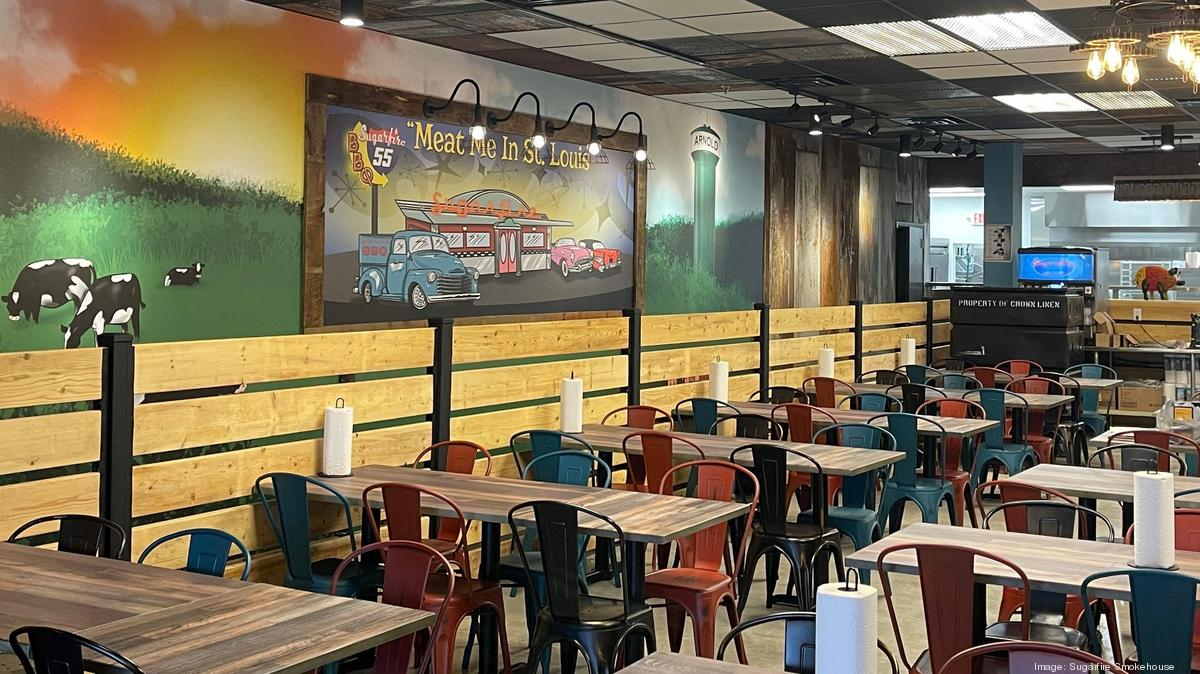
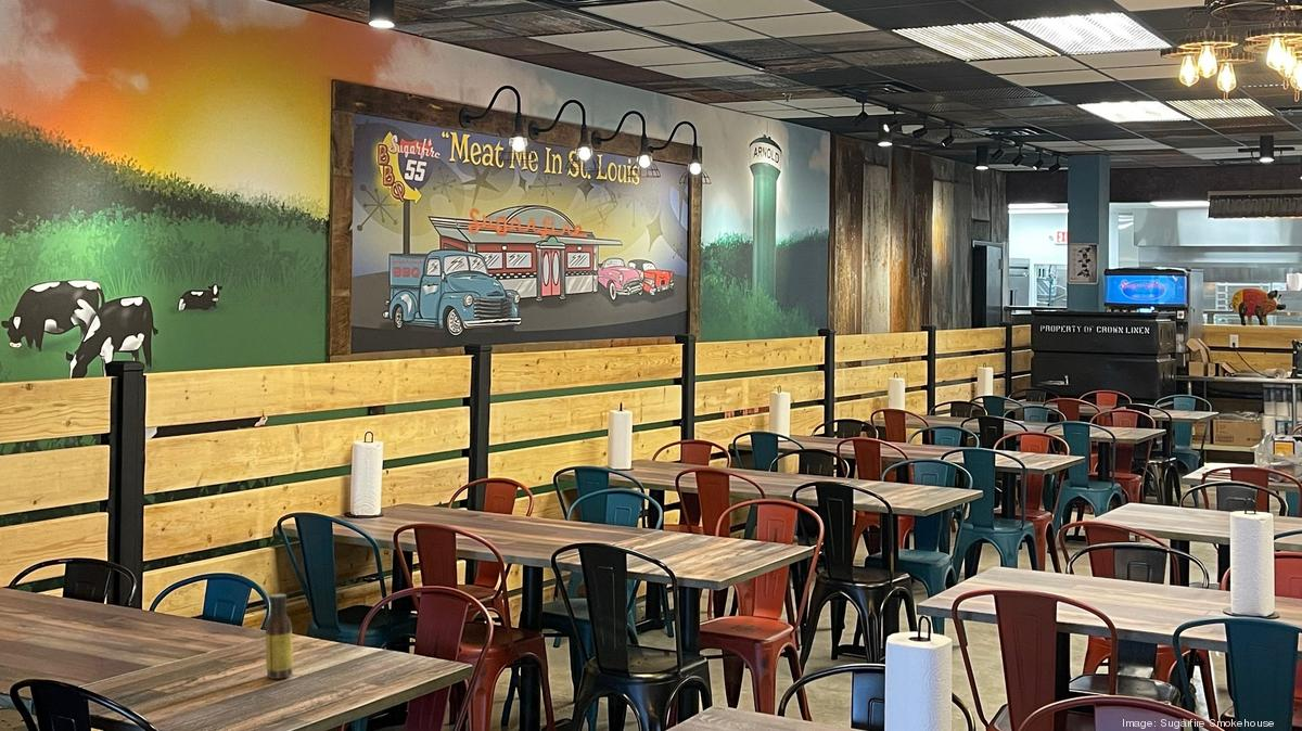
+ sauce bottle (279, 636)
